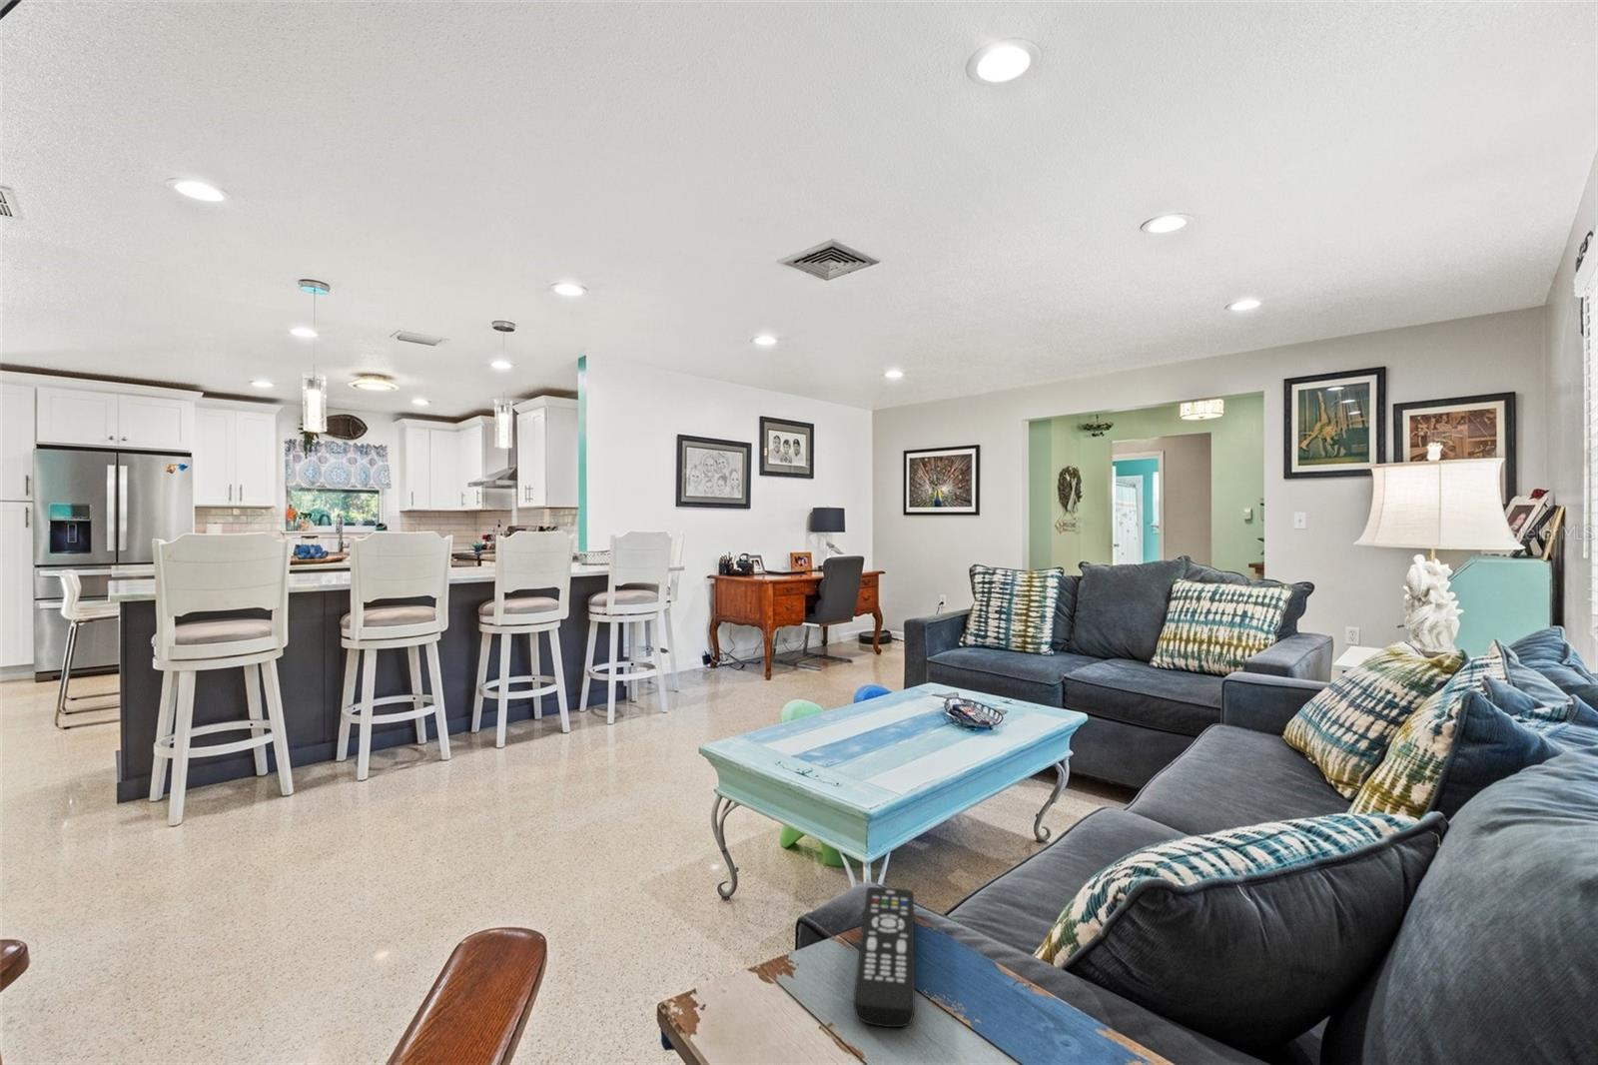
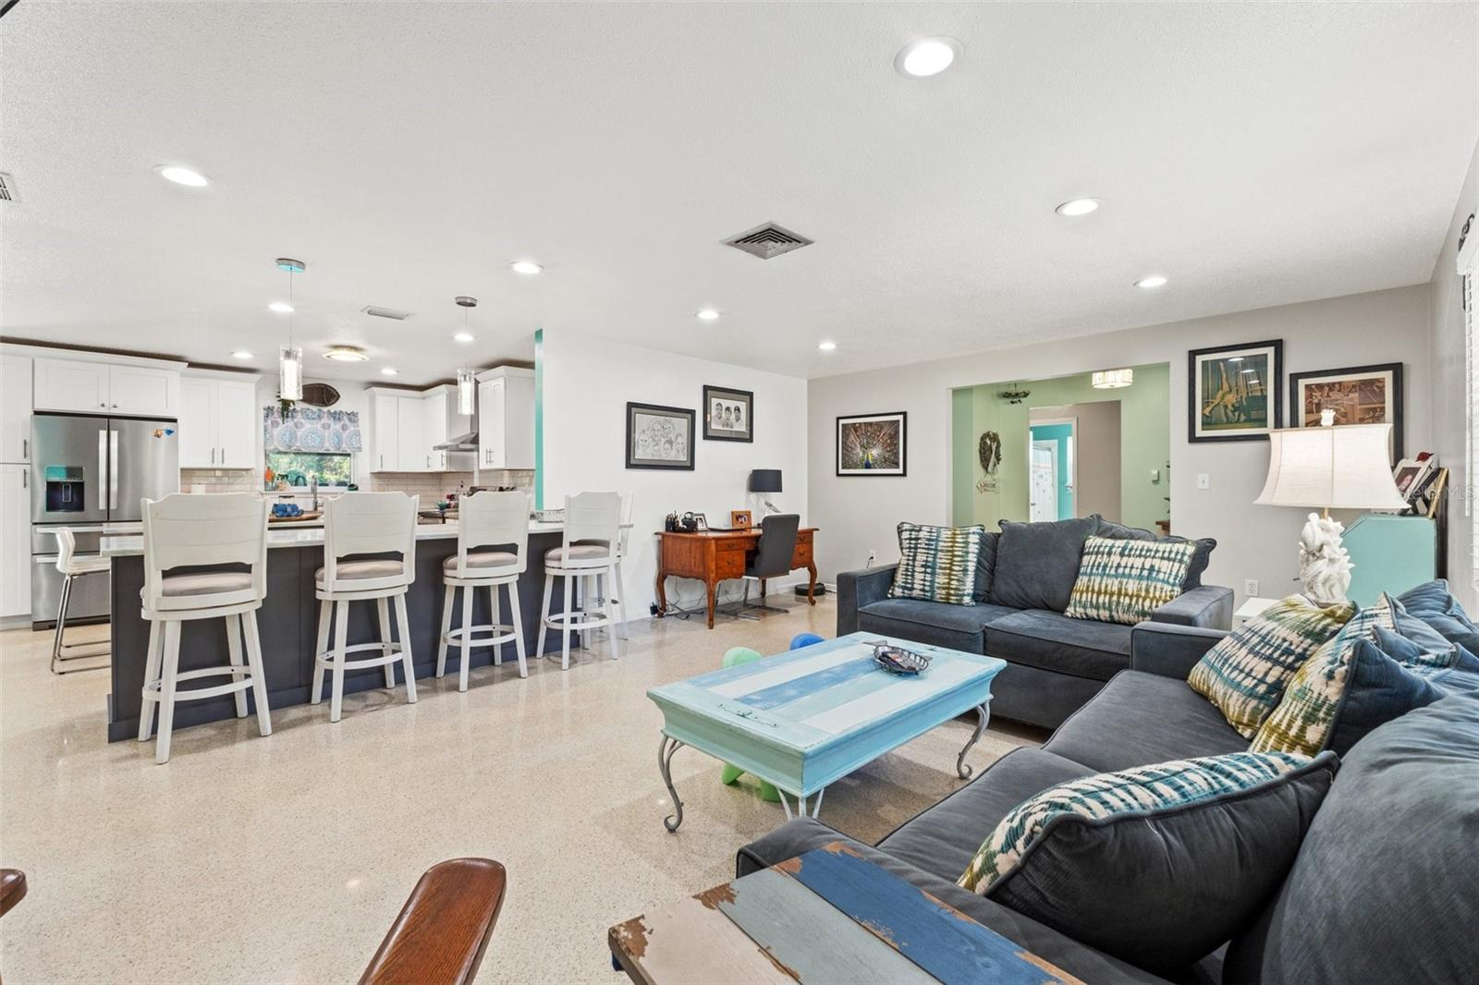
- remote control (886, 946)
